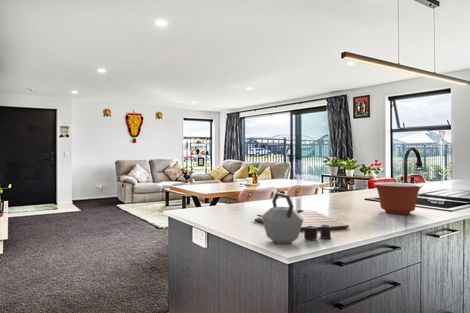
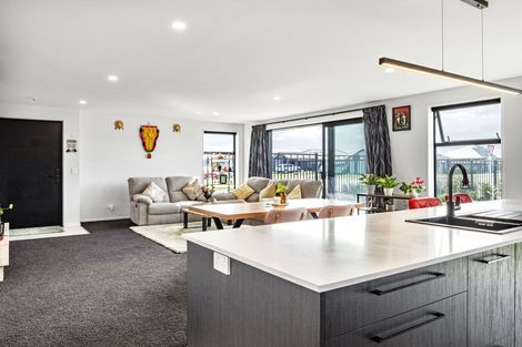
- mixing bowl (397, 198)
- kettle (299, 216)
- cutting board (299, 213)
